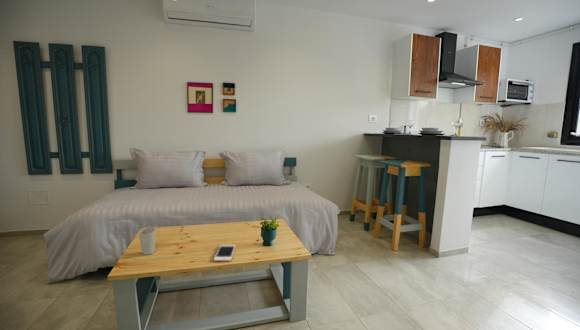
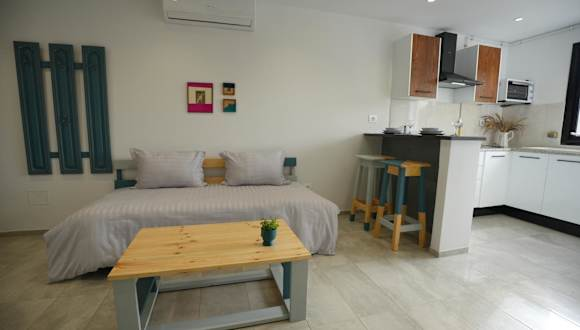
- cup (147, 240)
- cell phone (225, 252)
